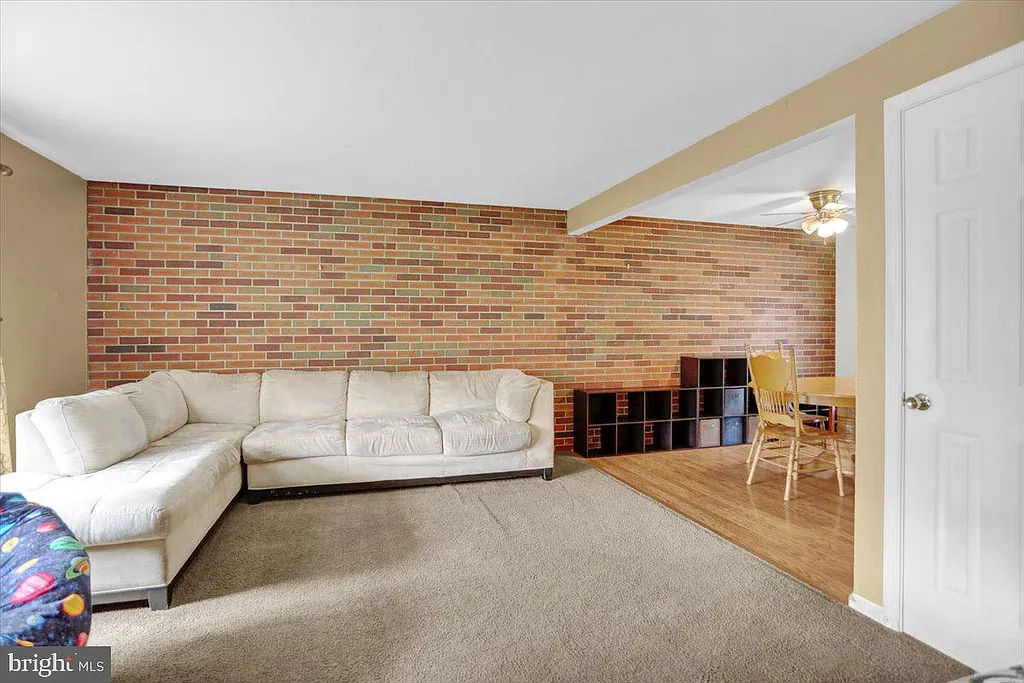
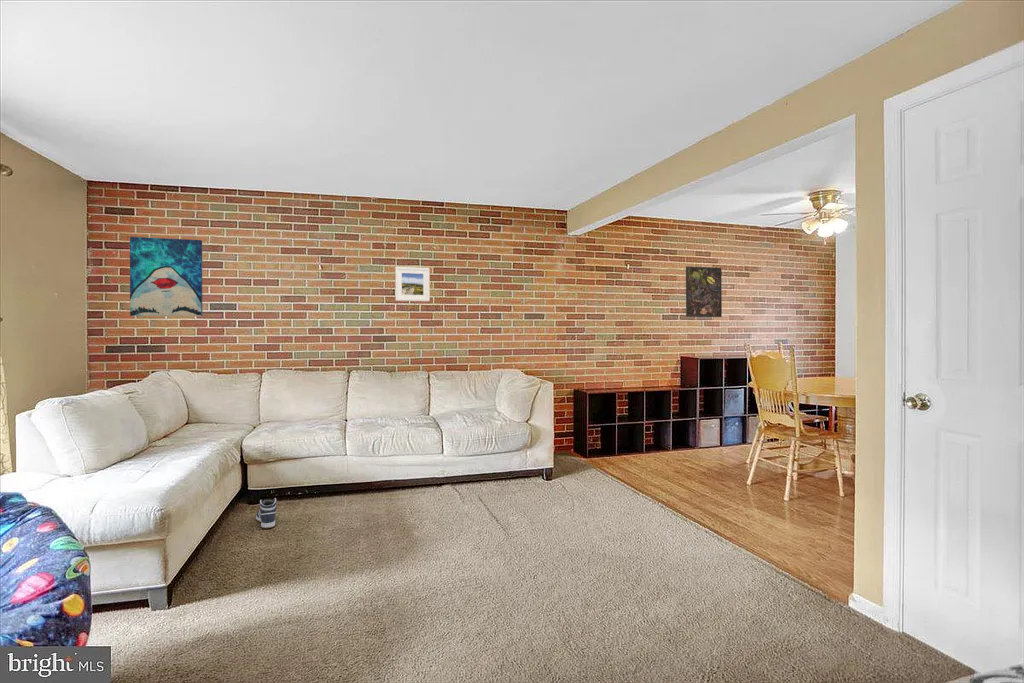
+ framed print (703, 292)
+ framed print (412, 284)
+ sneaker (266, 508)
+ wall art (166, 277)
